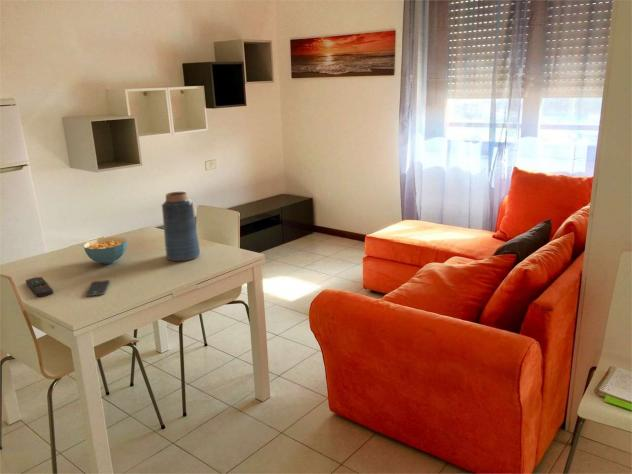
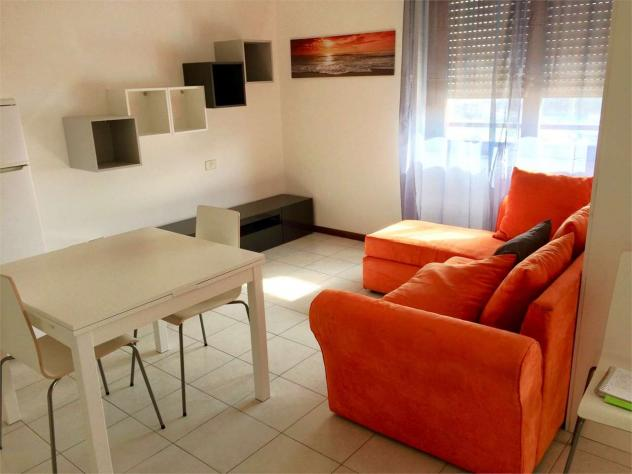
- vase (179, 225)
- cereal bowl (106, 252)
- remote control (39, 286)
- smartphone (98, 287)
